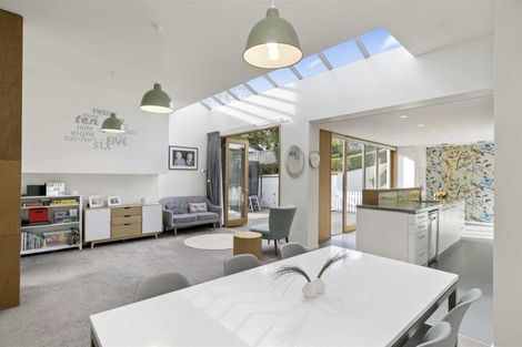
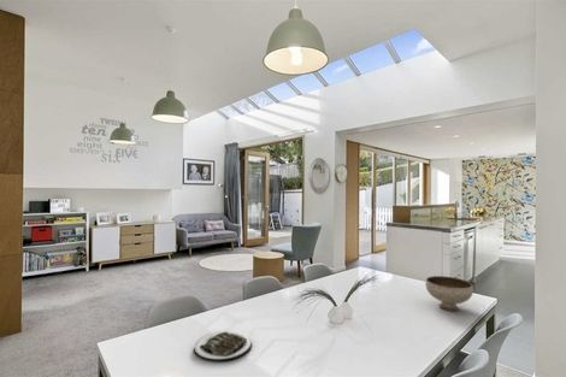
+ bowl (448, 294)
+ plate (223, 342)
